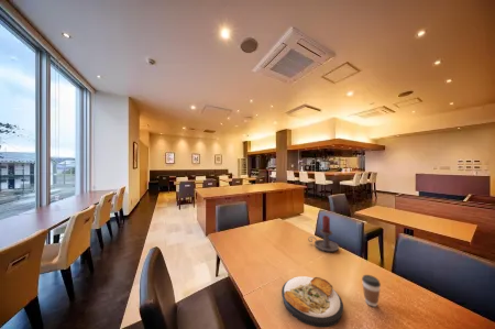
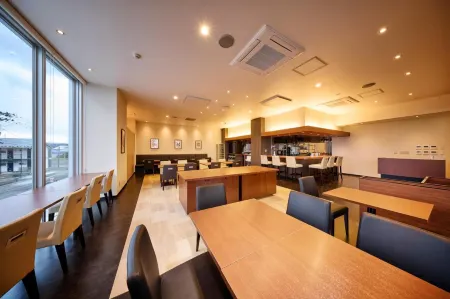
- coffee cup (371, 290)
- candle holder (322, 231)
- plate (310, 295)
